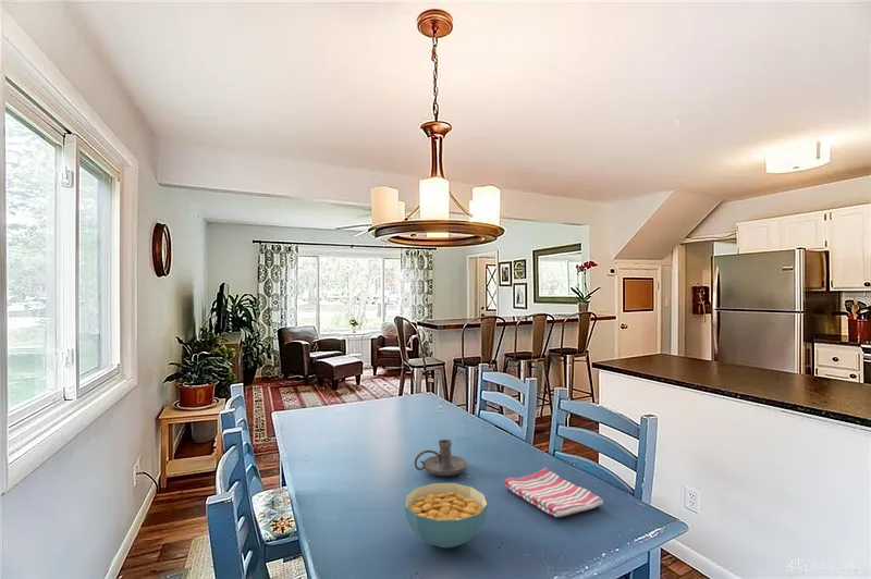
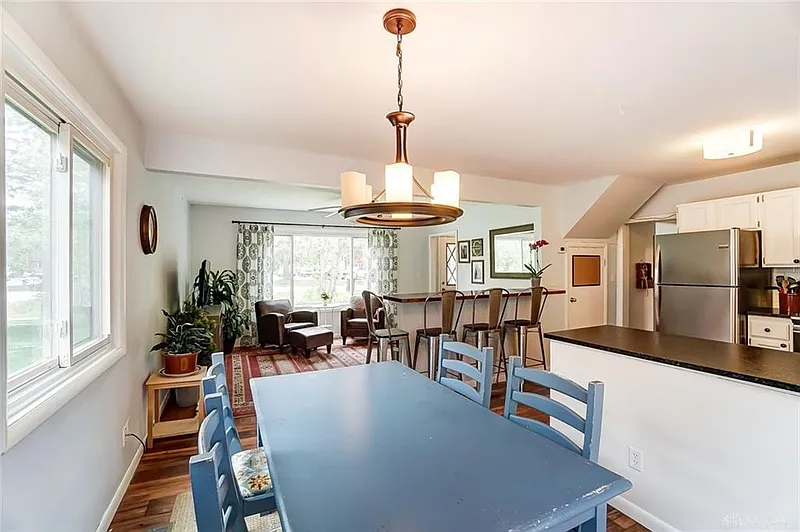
- candle holder (440, 456)
- cereal bowl (445, 520)
- dish towel (551, 491)
